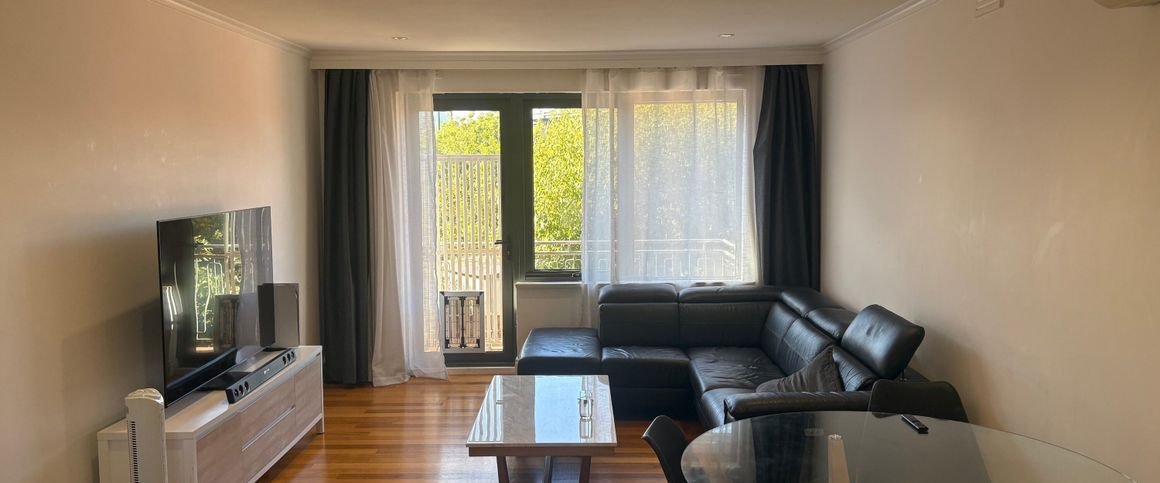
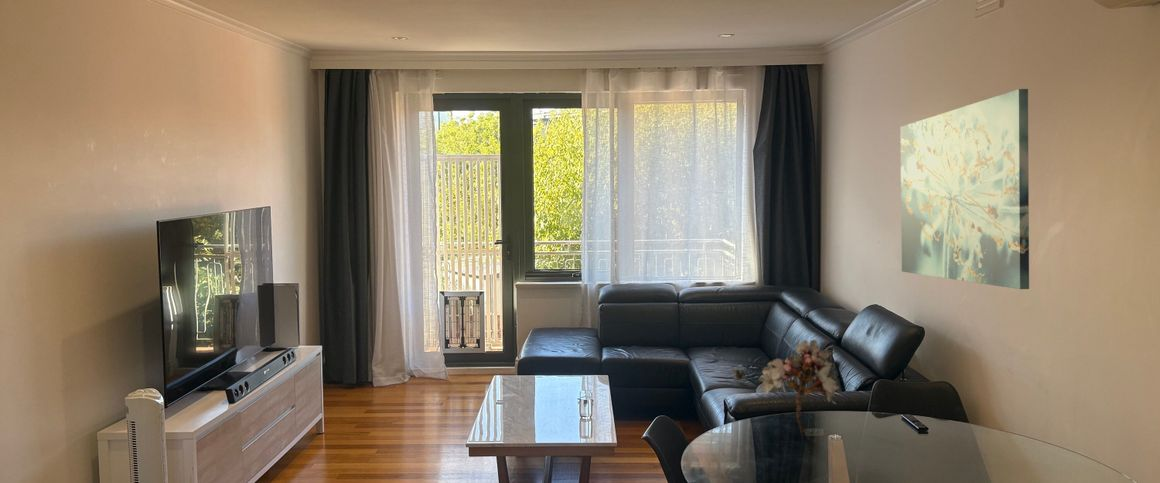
+ flower bouquet (781, 385)
+ wall art (954, 195)
